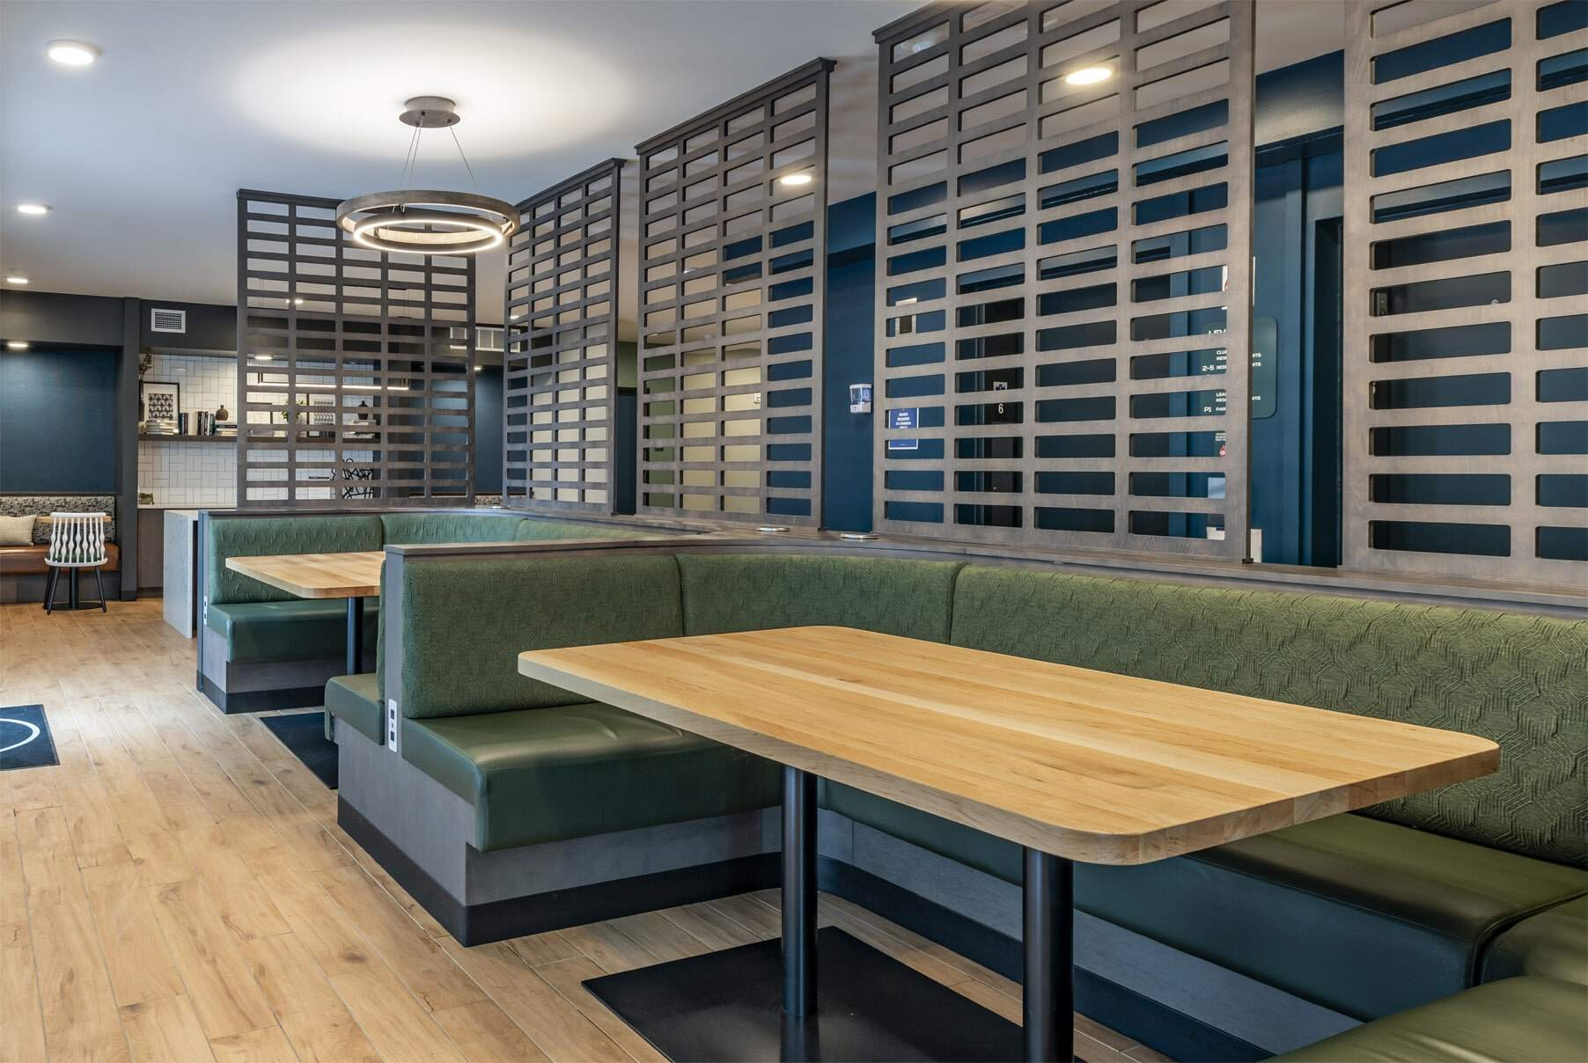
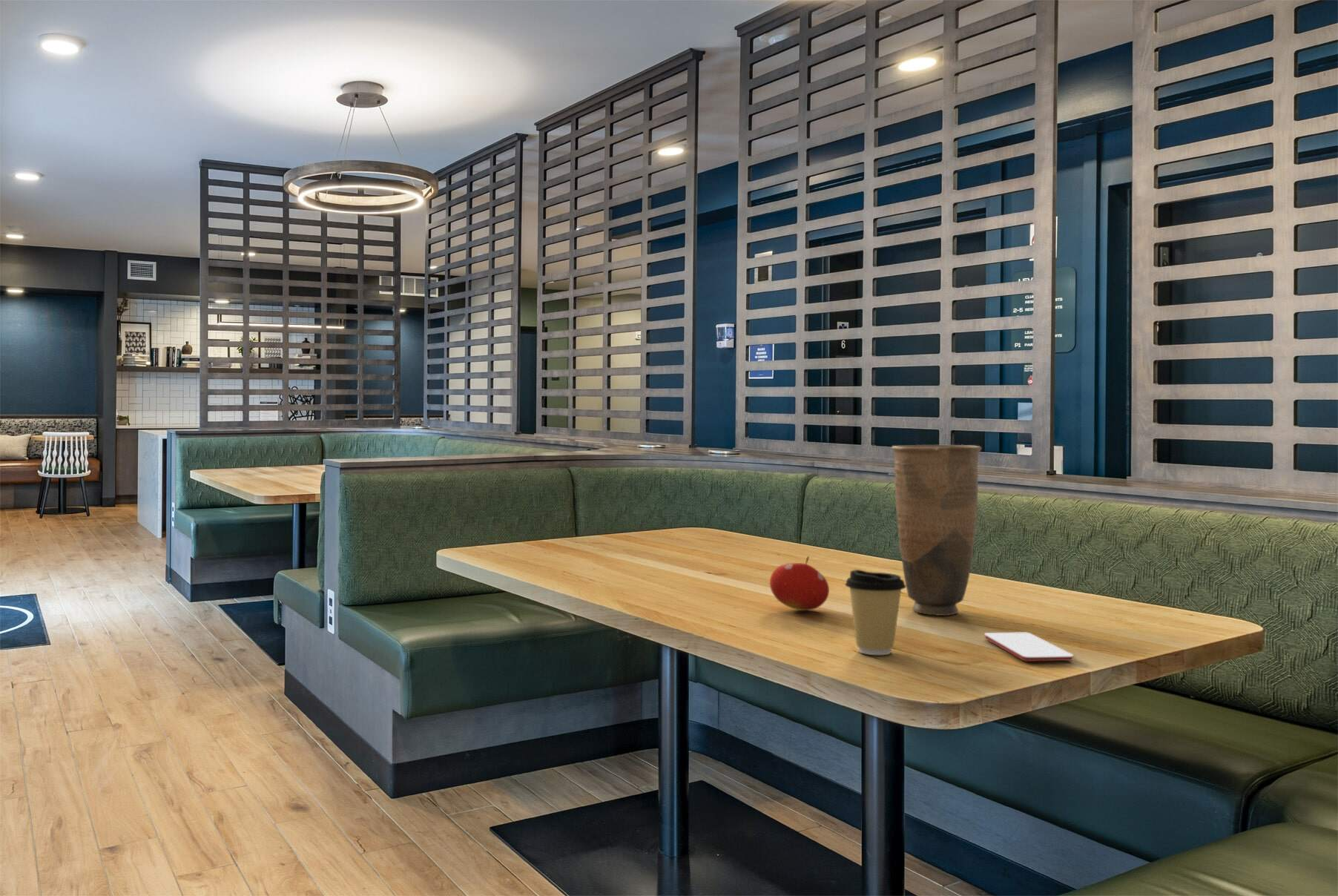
+ fruit (799, 583)
+ coffee cup (874, 612)
+ smartphone (1026, 646)
+ vase (935, 528)
